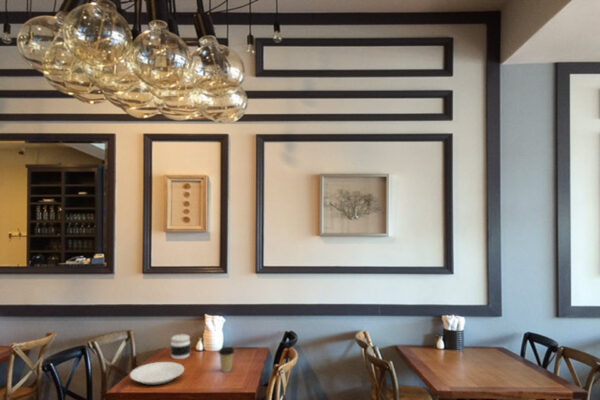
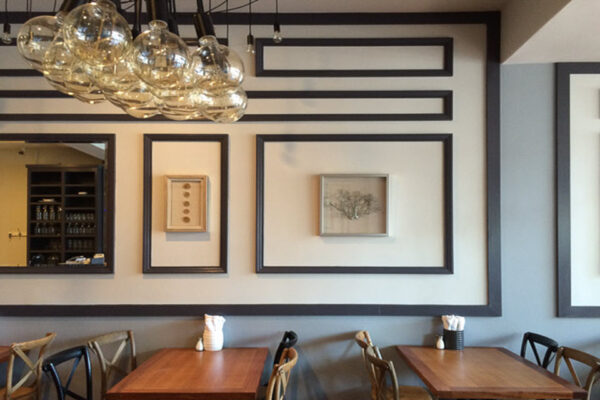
- plate (157, 375)
- jar (180, 346)
- coffee cup (226, 359)
